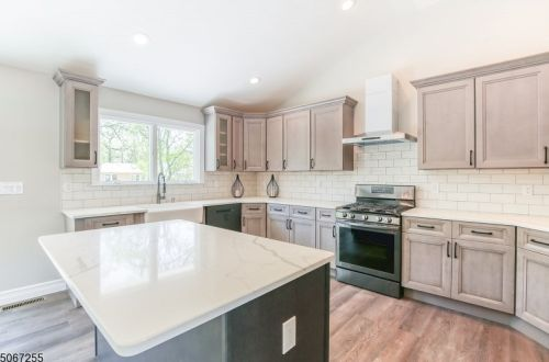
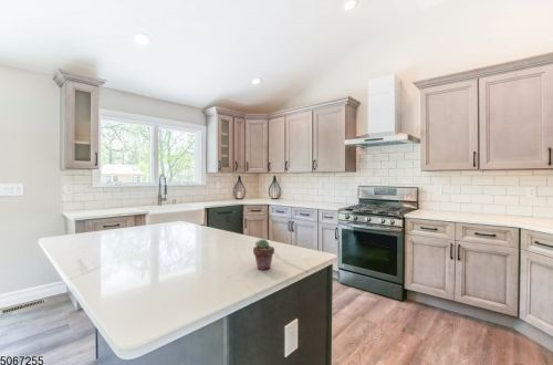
+ potted succulent (263, 253)
